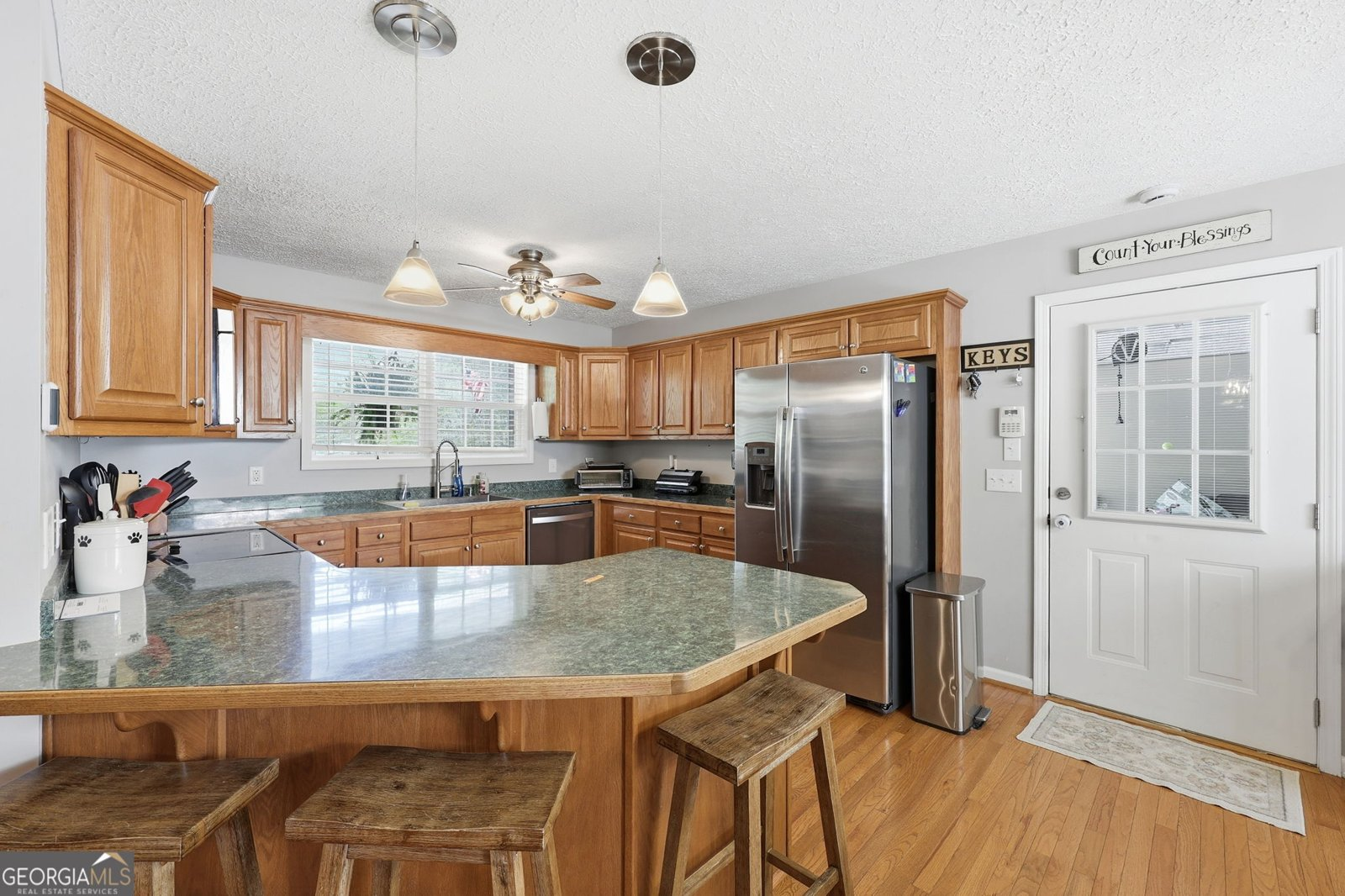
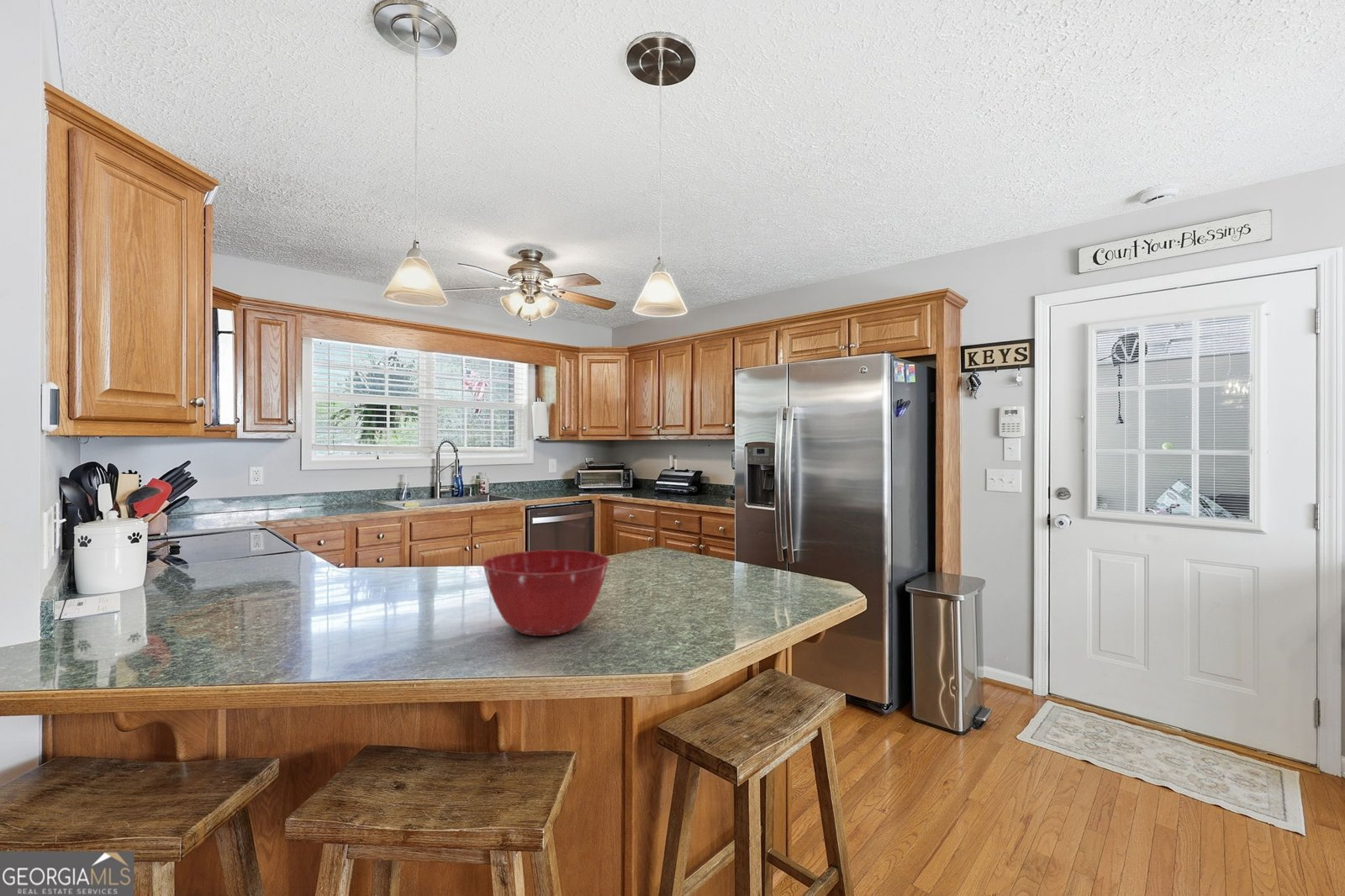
+ mixing bowl (547, 593)
